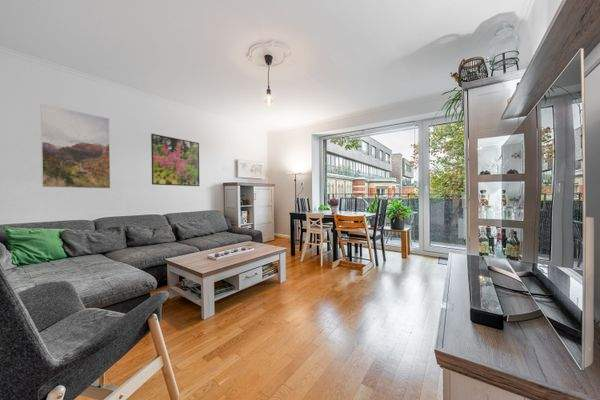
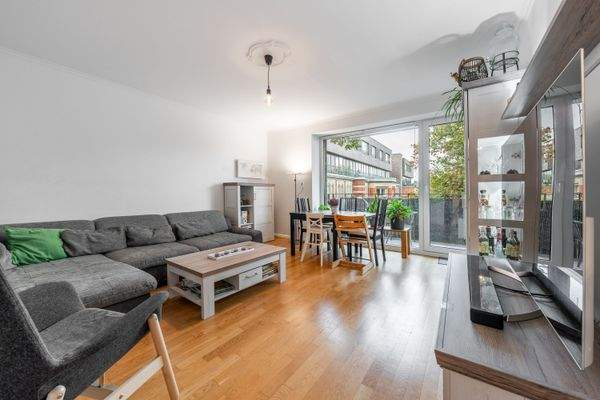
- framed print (177, 162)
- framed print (78, 149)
